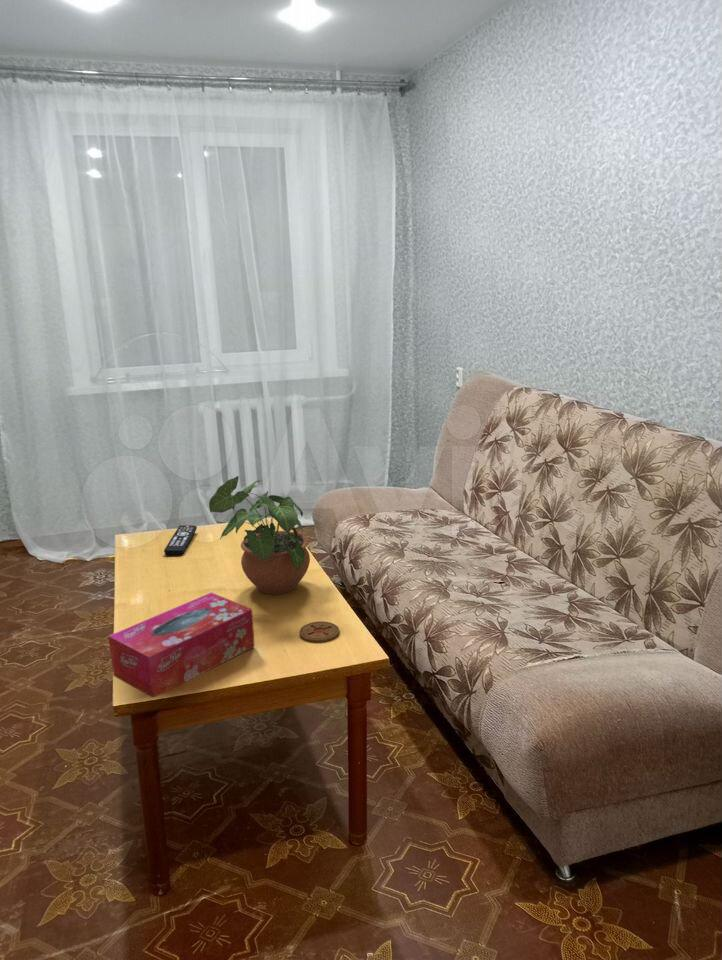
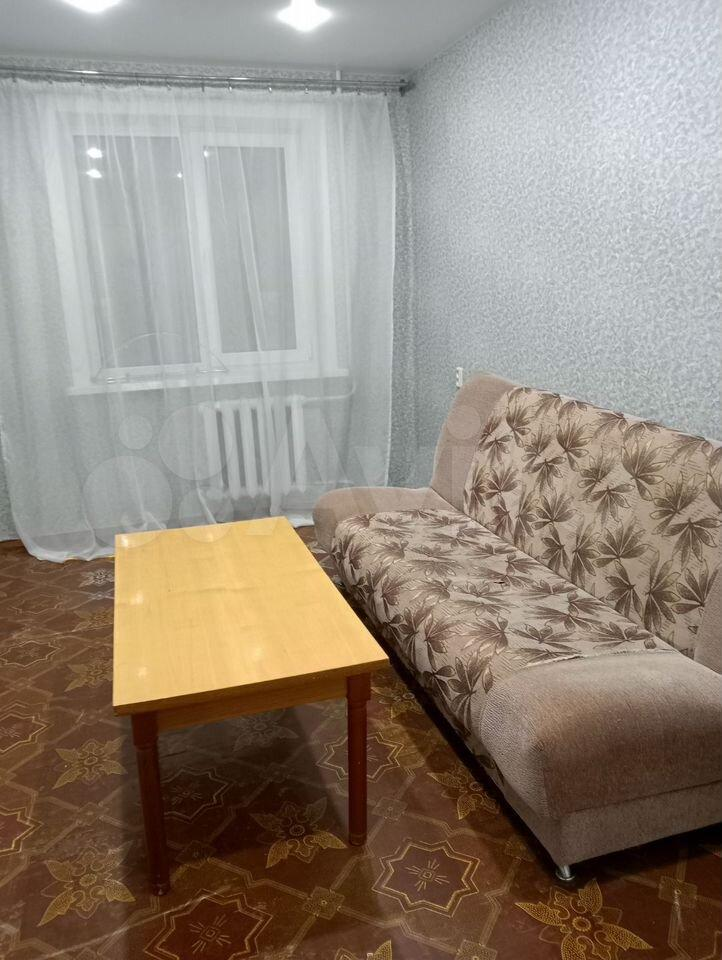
- remote control (181, 539)
- coaster (319, 631)
- potted plant (260, 533)
- tissue box (184, 641)
